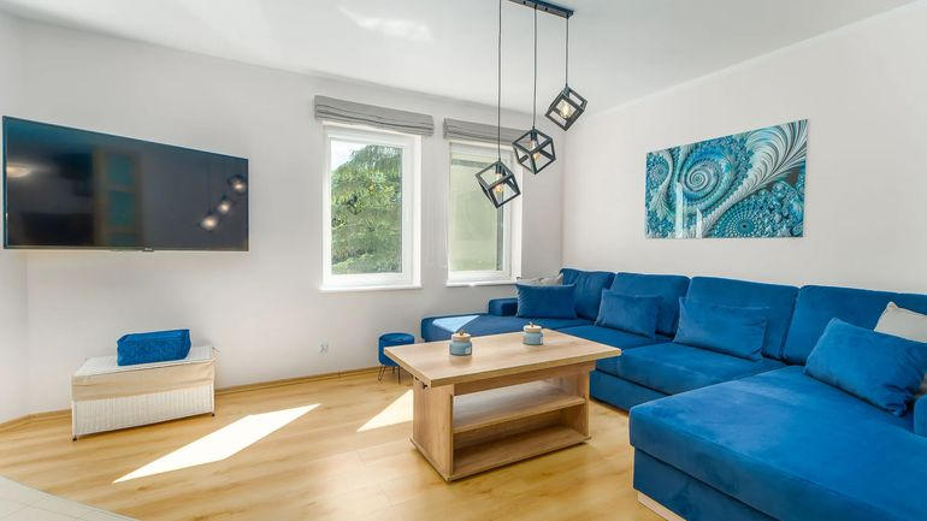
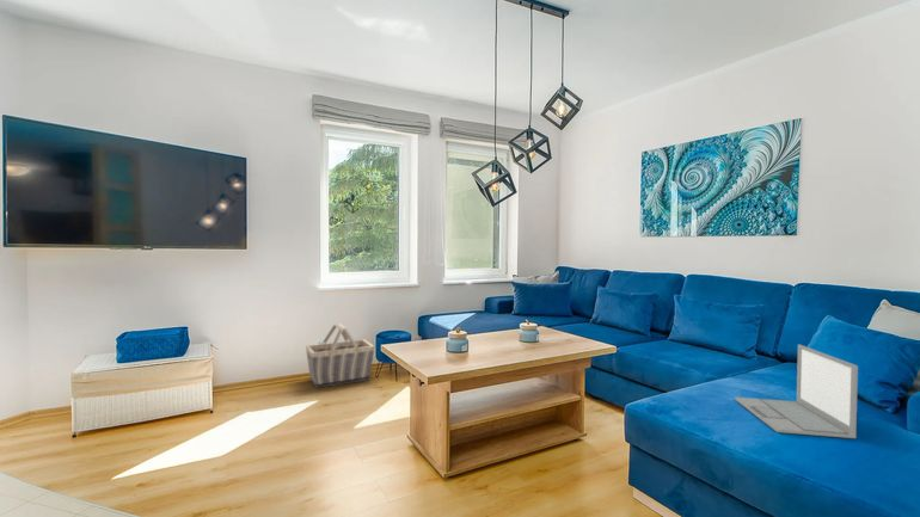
+ laptop (797, 384)
+ basket (339, 352)
